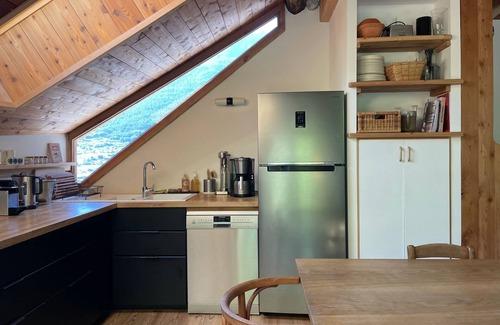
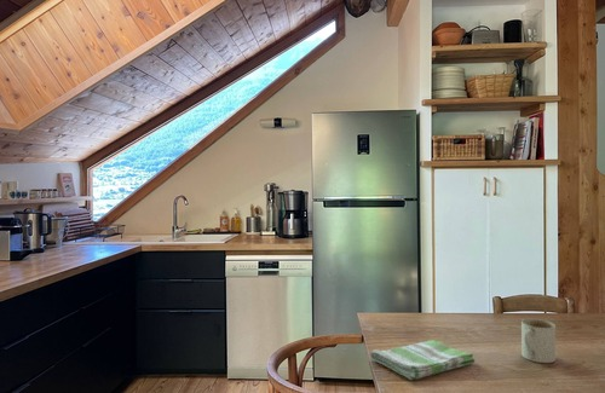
+ mug (535, 341)
+ dish towel (421, 354)
